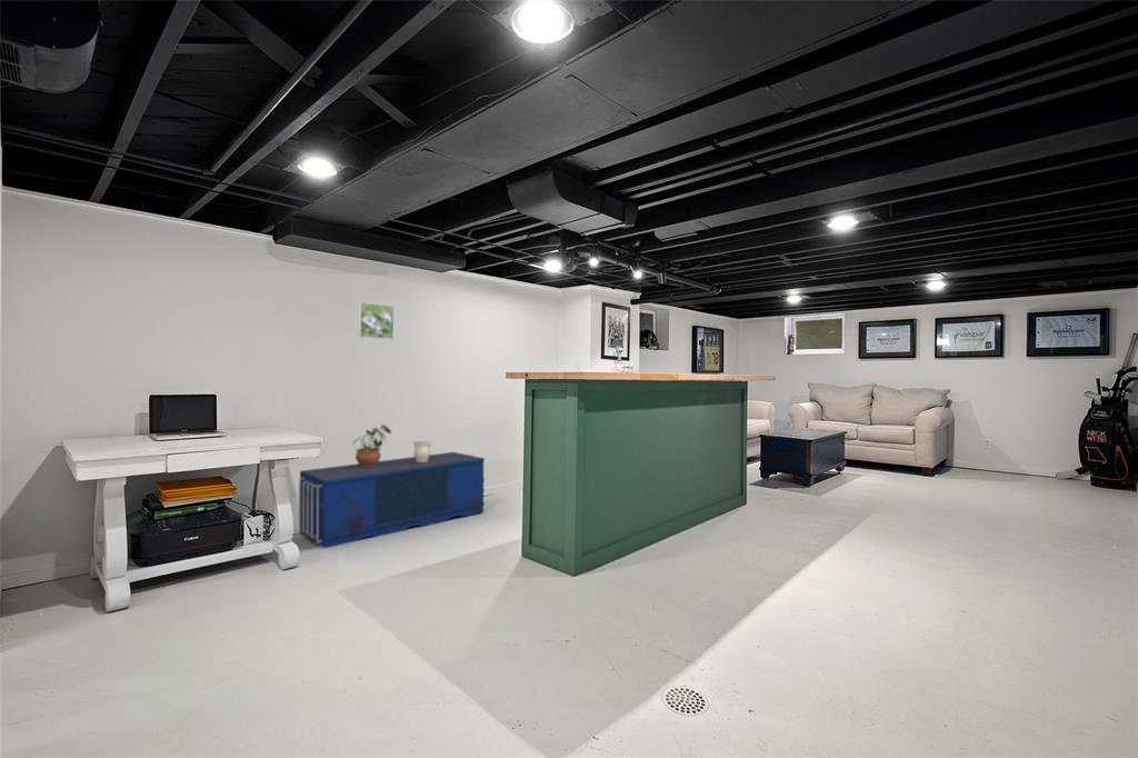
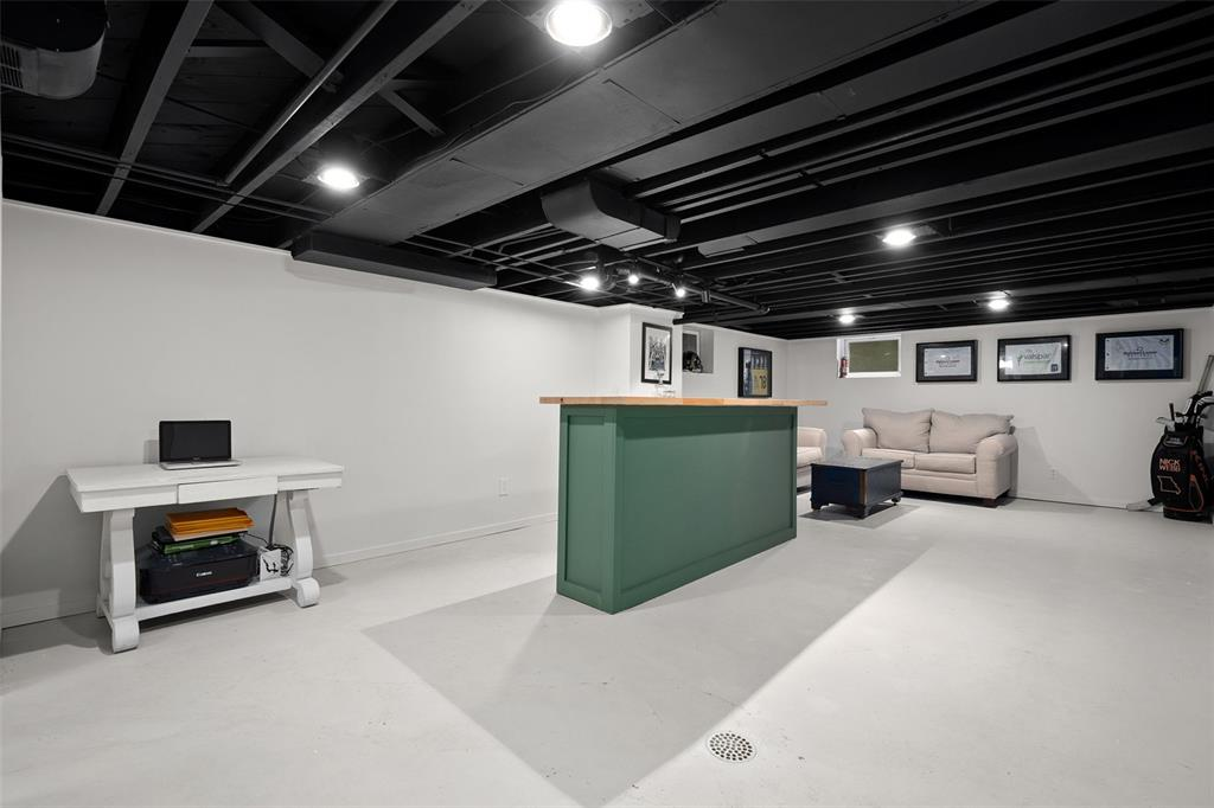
- potted plant (373, 445)
- ceramic vessel (422, 451)
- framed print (377, 321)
- shipping container (399, 492)
